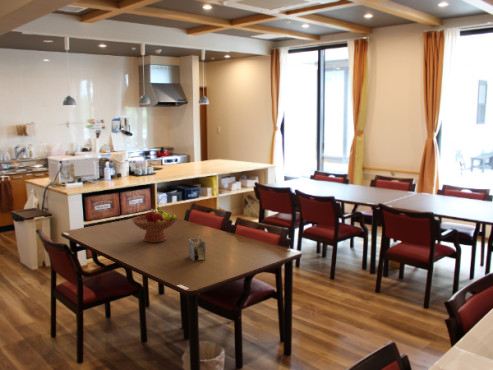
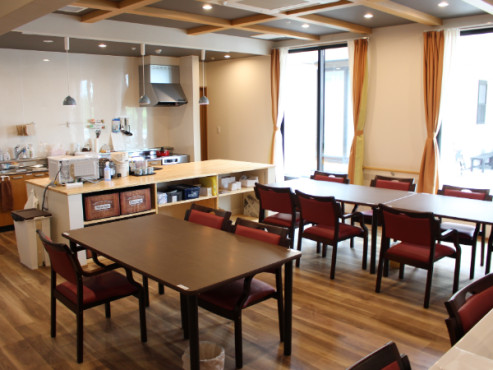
- fruit bowl (155, 225)
- napkin holder (197, 246)
